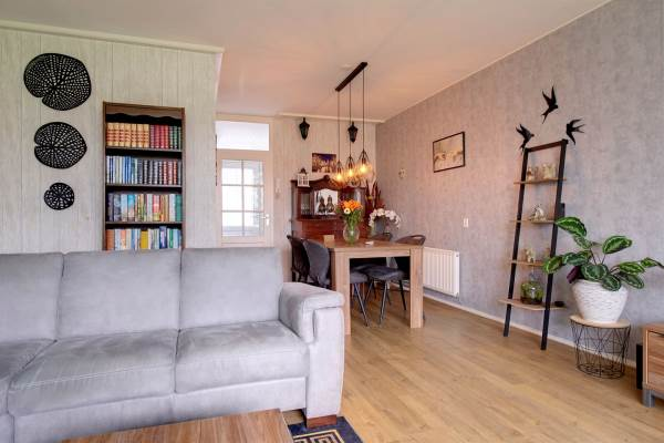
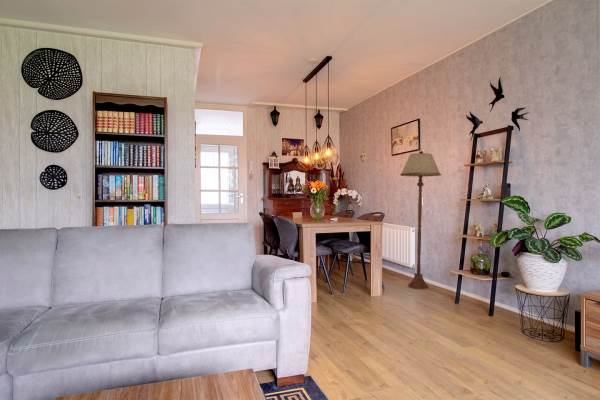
+ floor lamp (419, 219)
